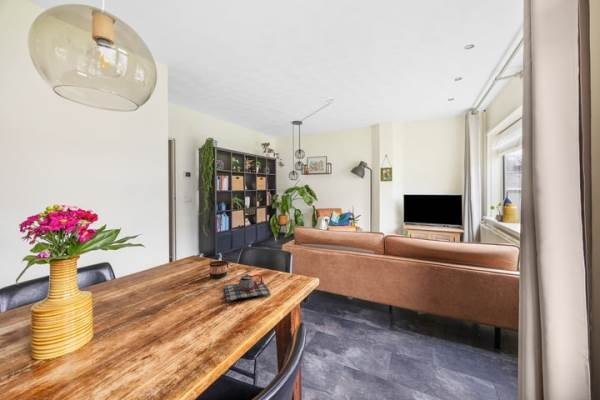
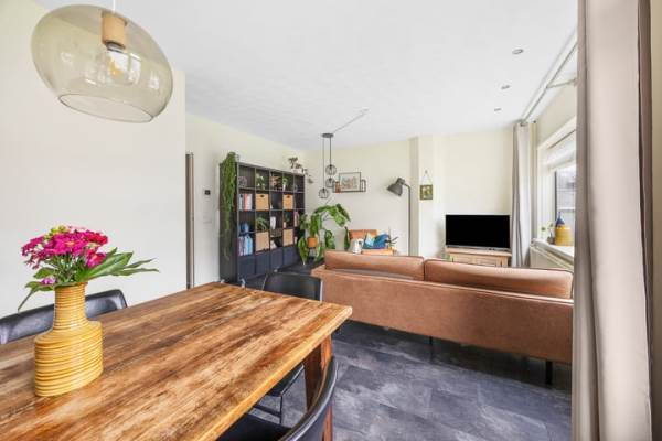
- cup (219, 269)
- teapot (246, 282)
